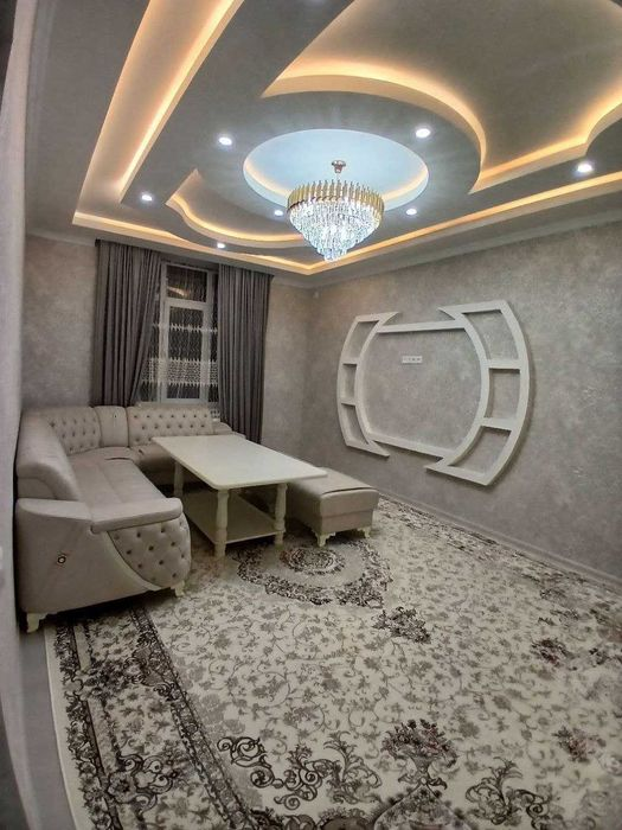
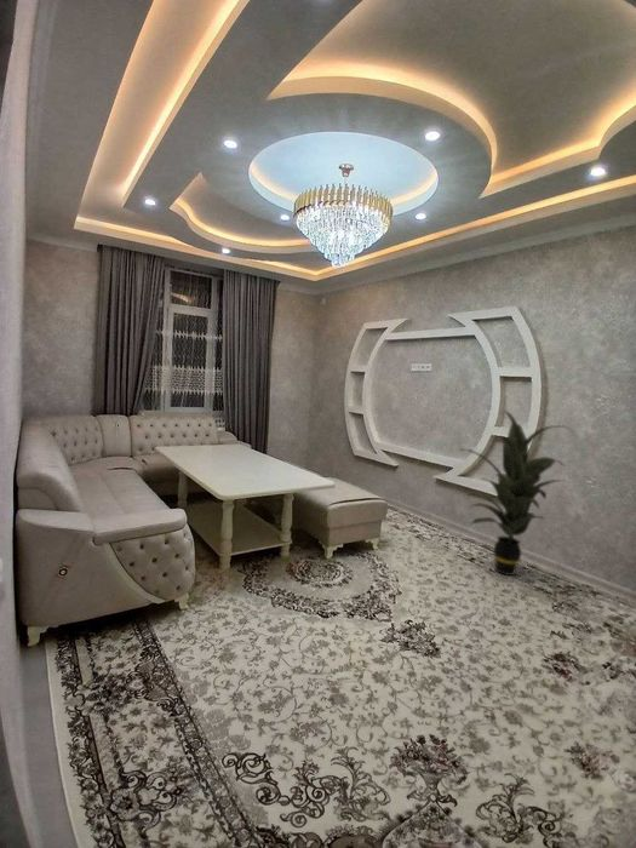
+ indoor plant (510, 492)
